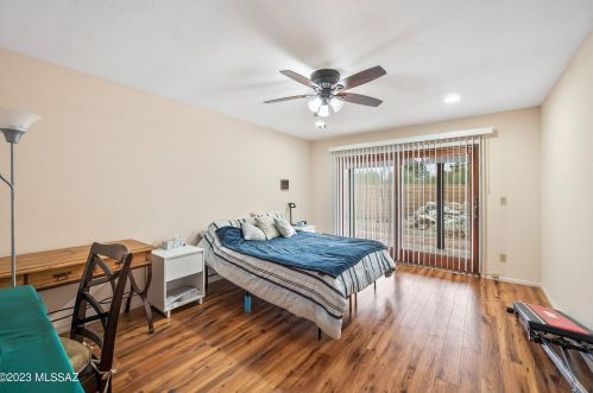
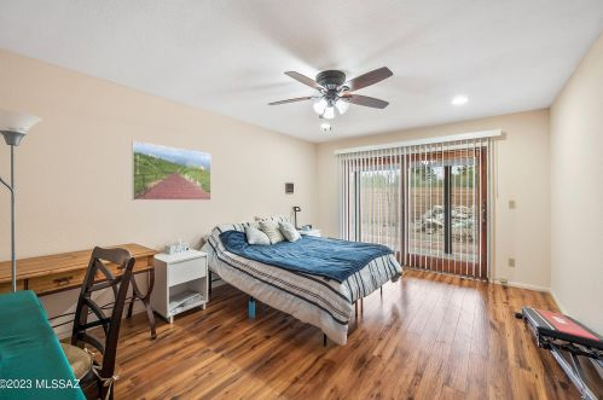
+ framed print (175, 174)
